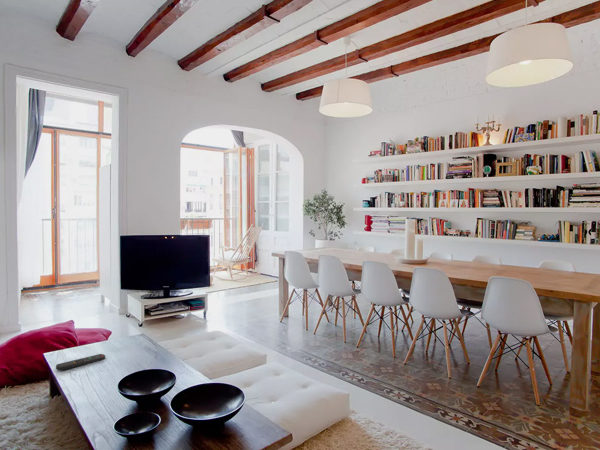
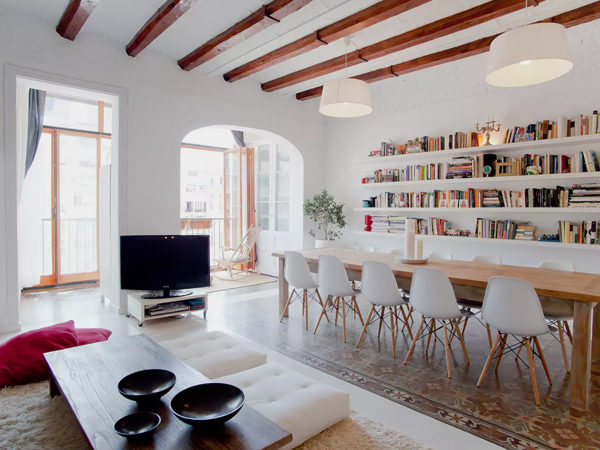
- remote control (81, 361)
